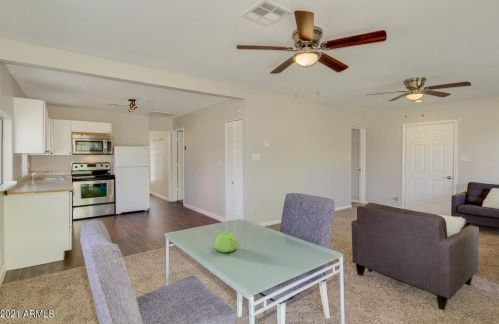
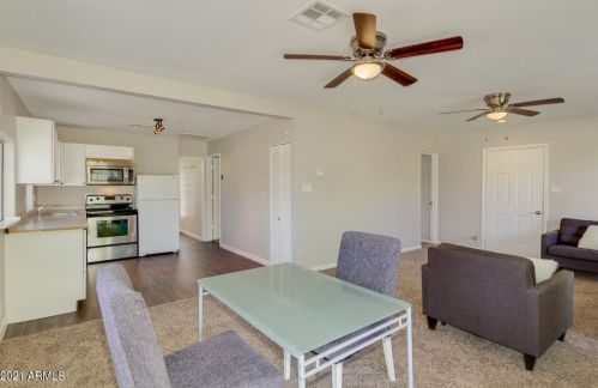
- teapot (225, 240)
